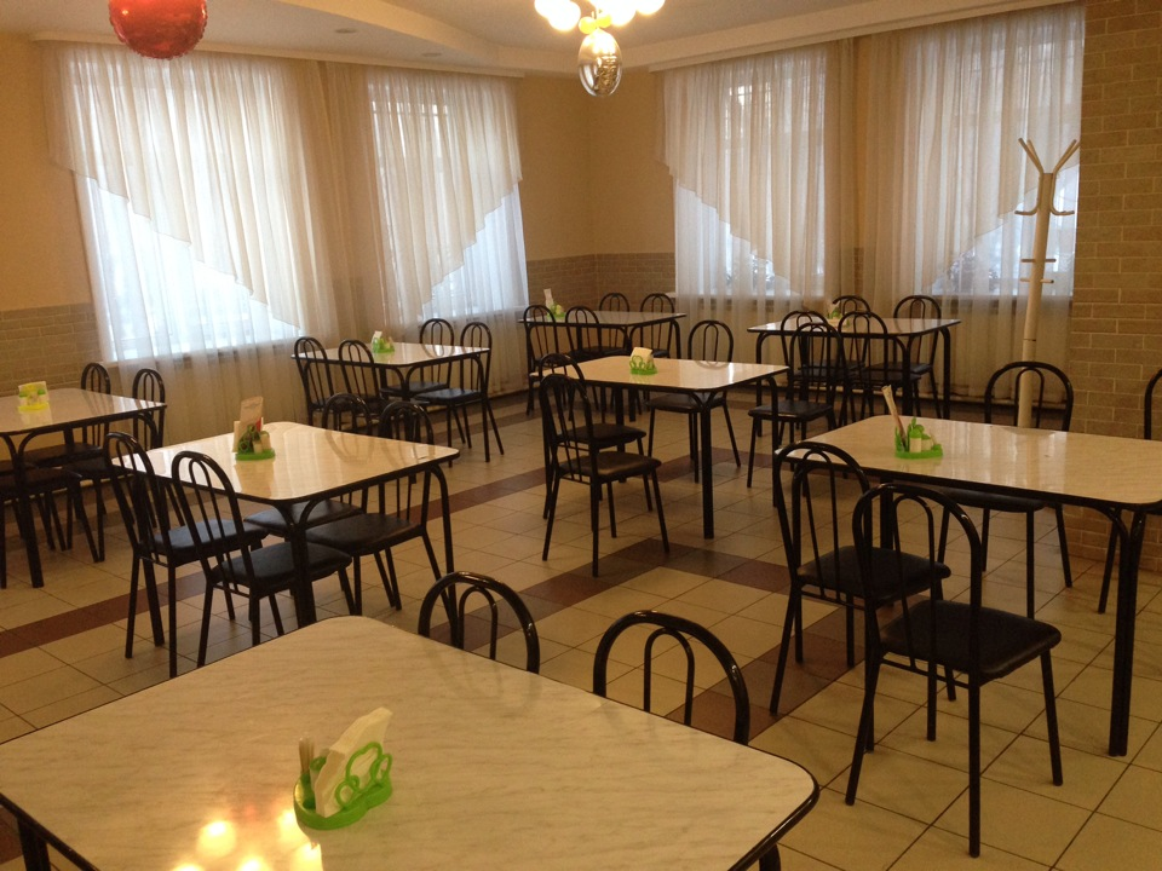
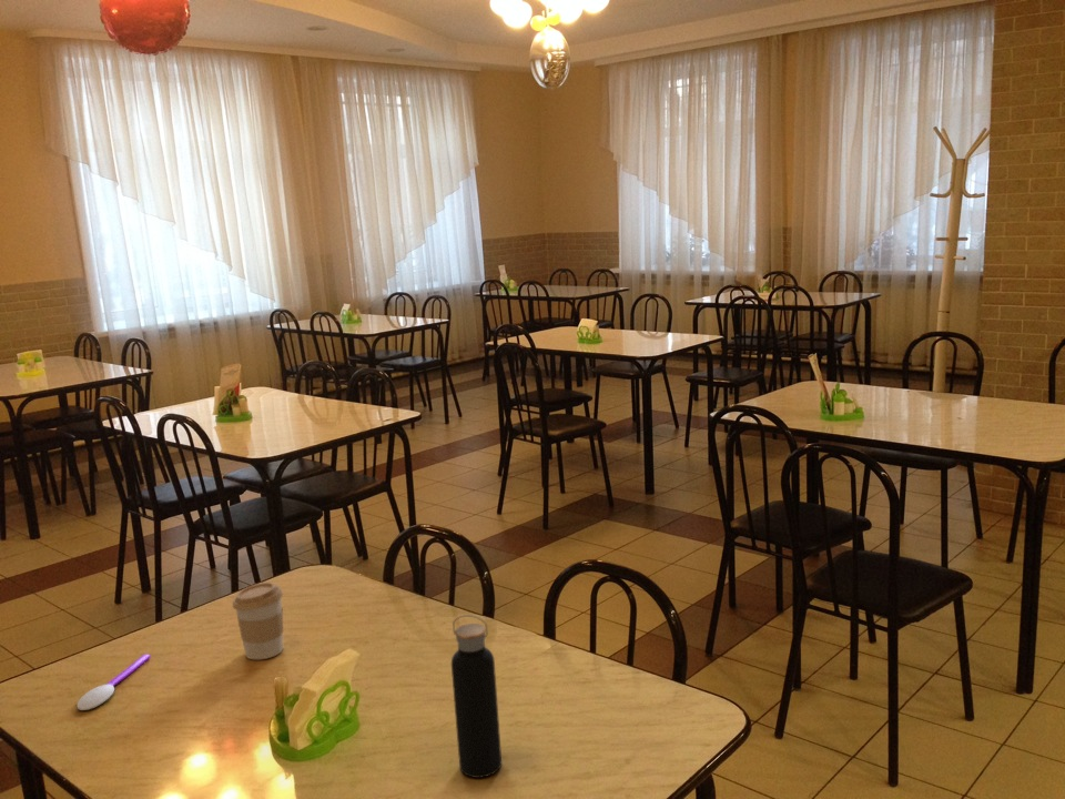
+ coffee cup (260, 619)
+ water bottle (475, 691)
+ spoon (115, 679)
